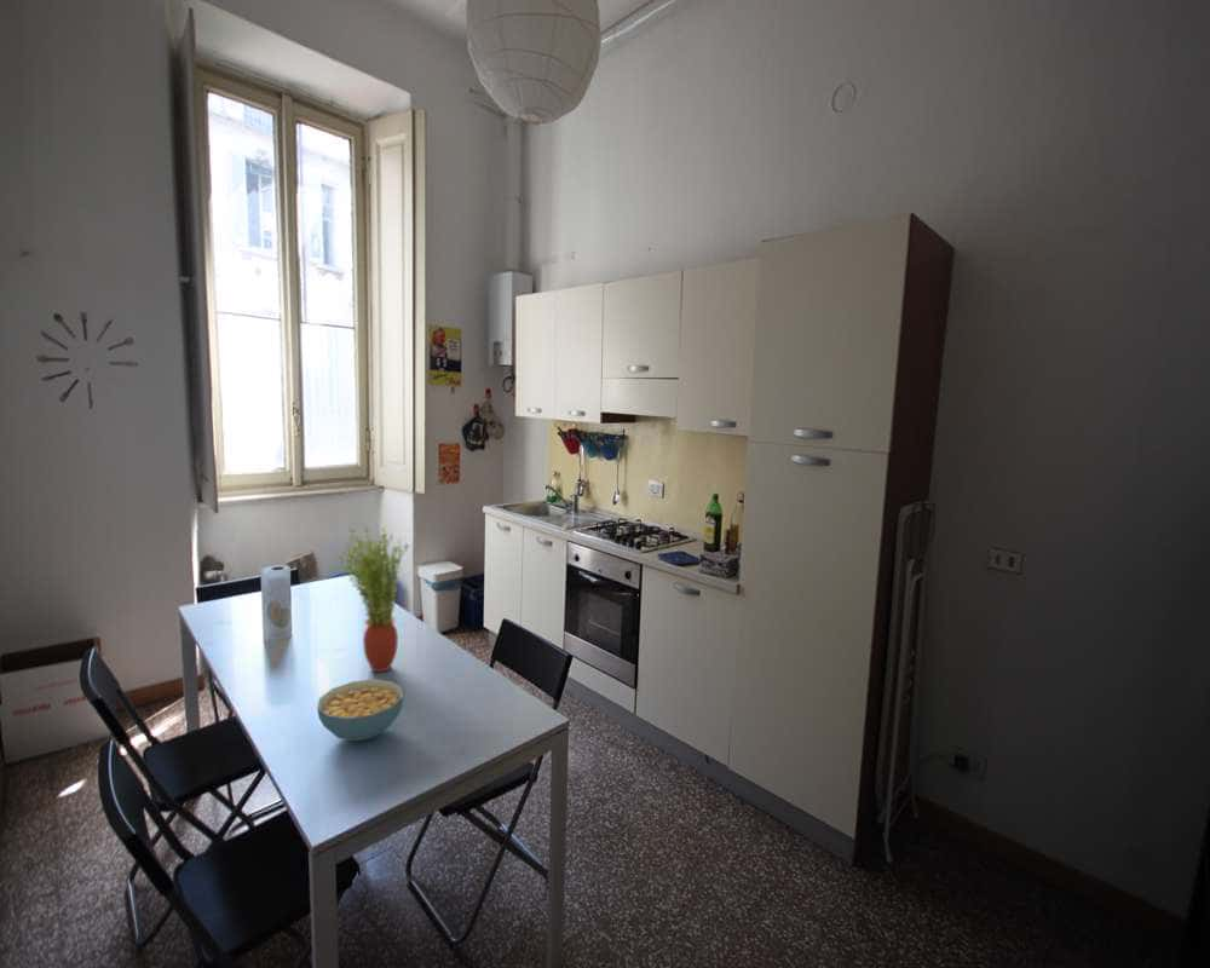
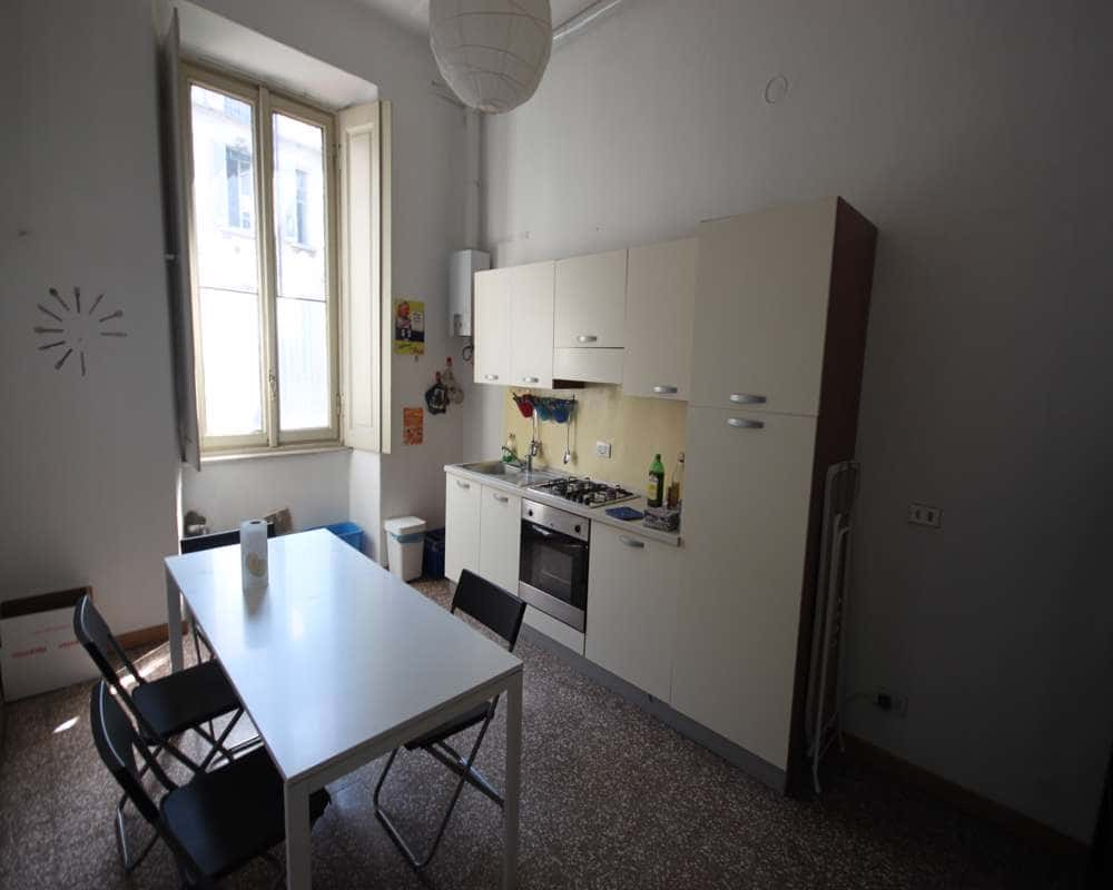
- cereal bowl (362, 715)
- potted plant (374, 600)
